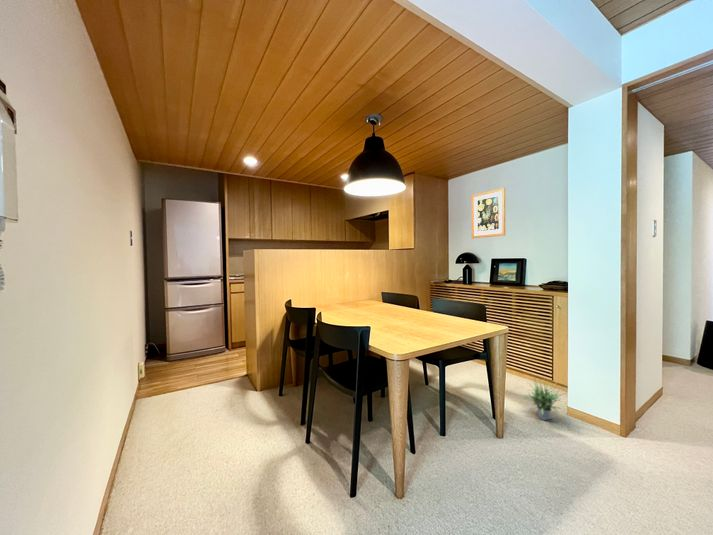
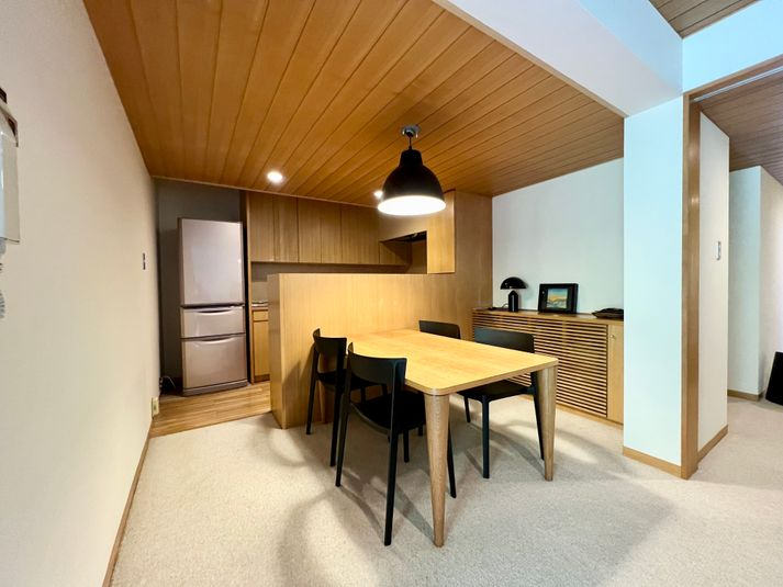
- wall art (487, 214)
- potted plant (545, 395)
